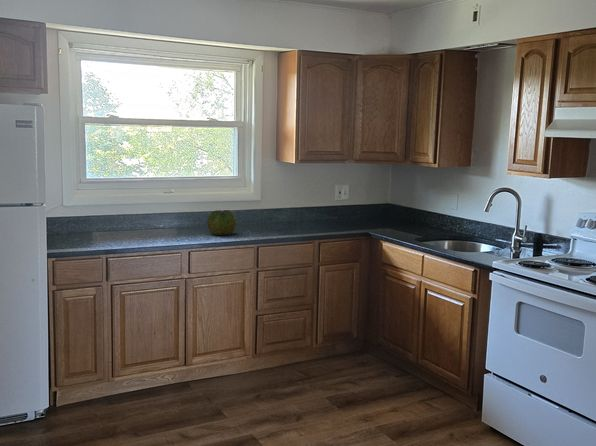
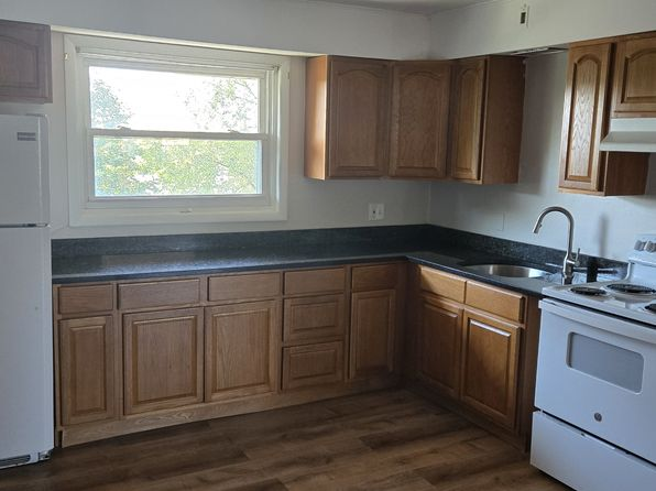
- cabbage (223, 222)
